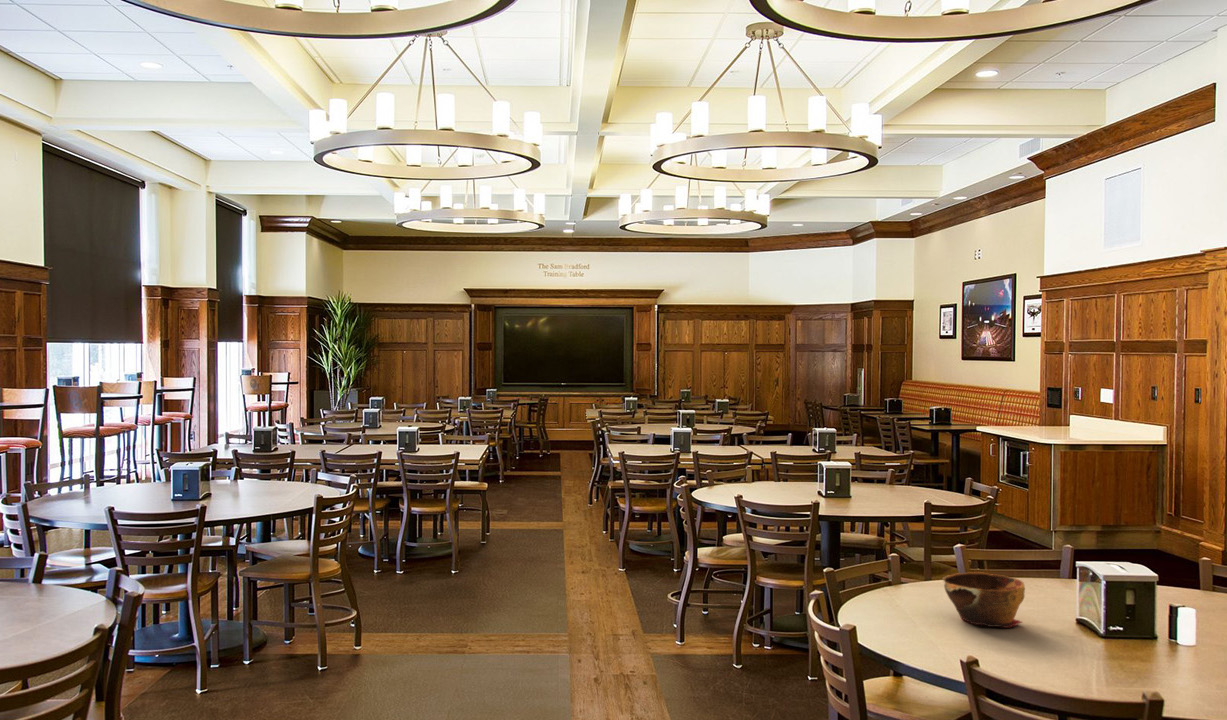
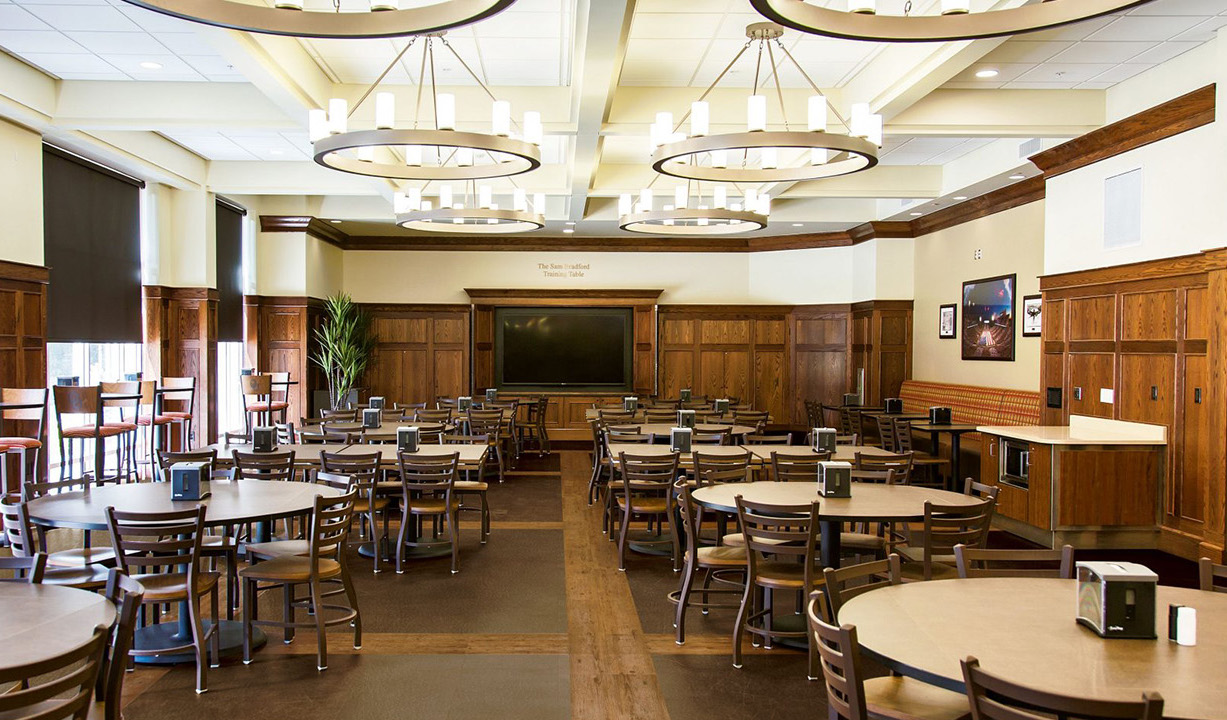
- bowl (982, 599)
